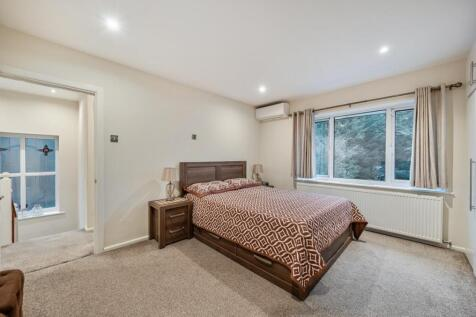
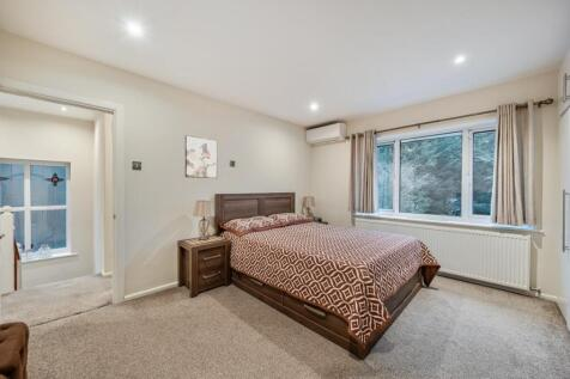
+ wall art (201, 158)
